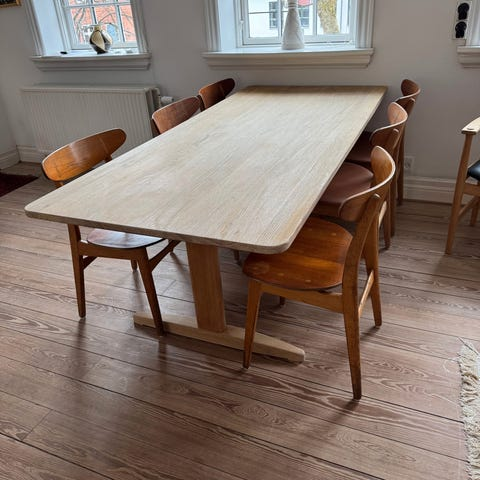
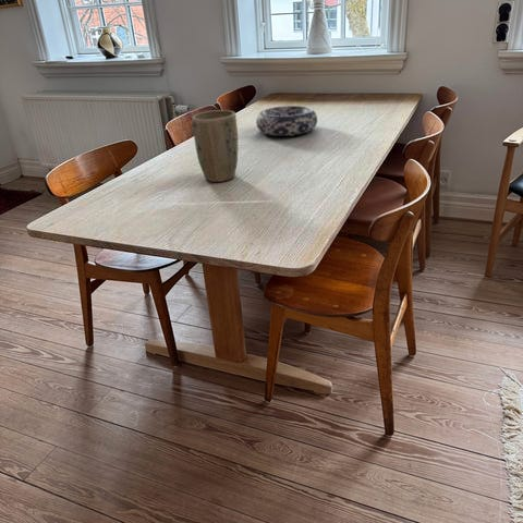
+ plant pot (217, 146)
+ decorative bowl (287, 121)
